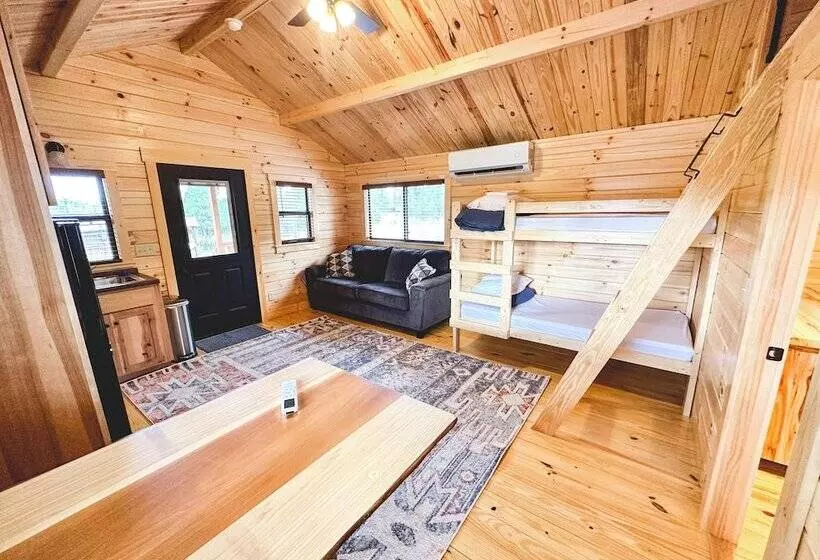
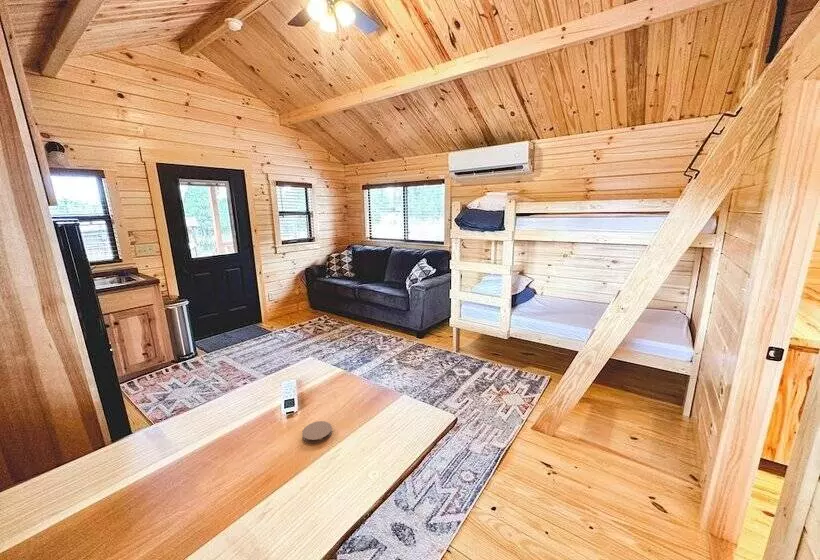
+ coaster (317, 431)
